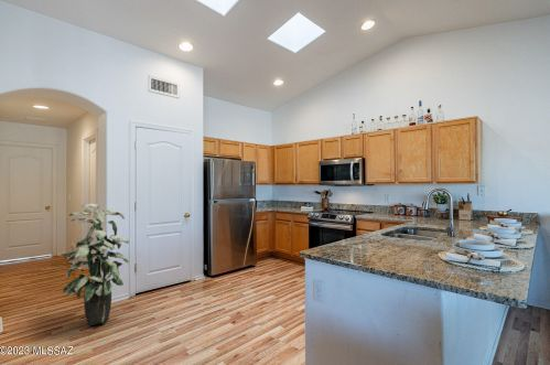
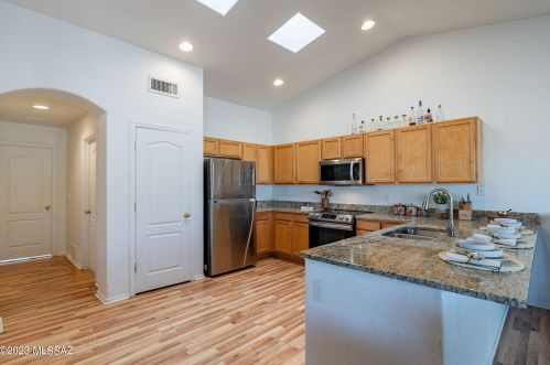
- indoor plant (95, 261)
